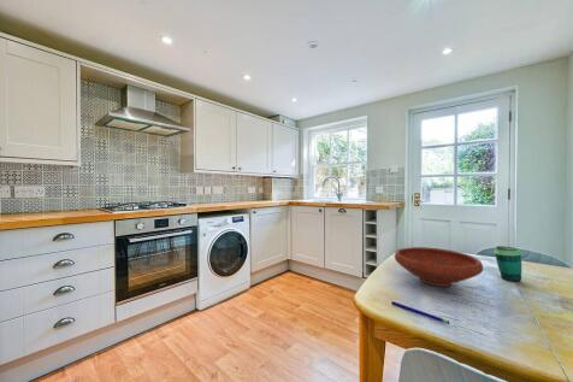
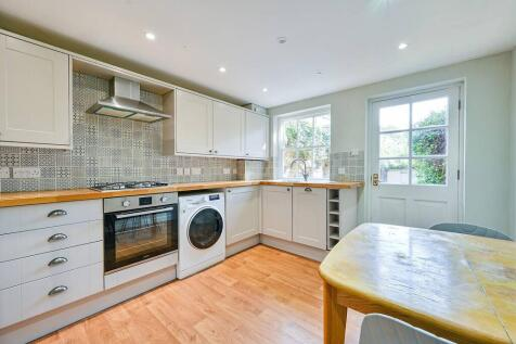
- bowl (435, 268)
- cup (507, 263)
- pen (418, 311)
